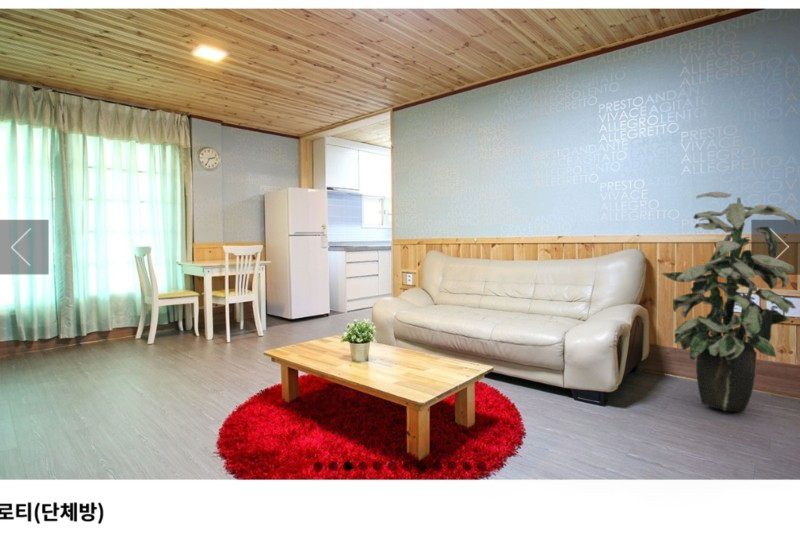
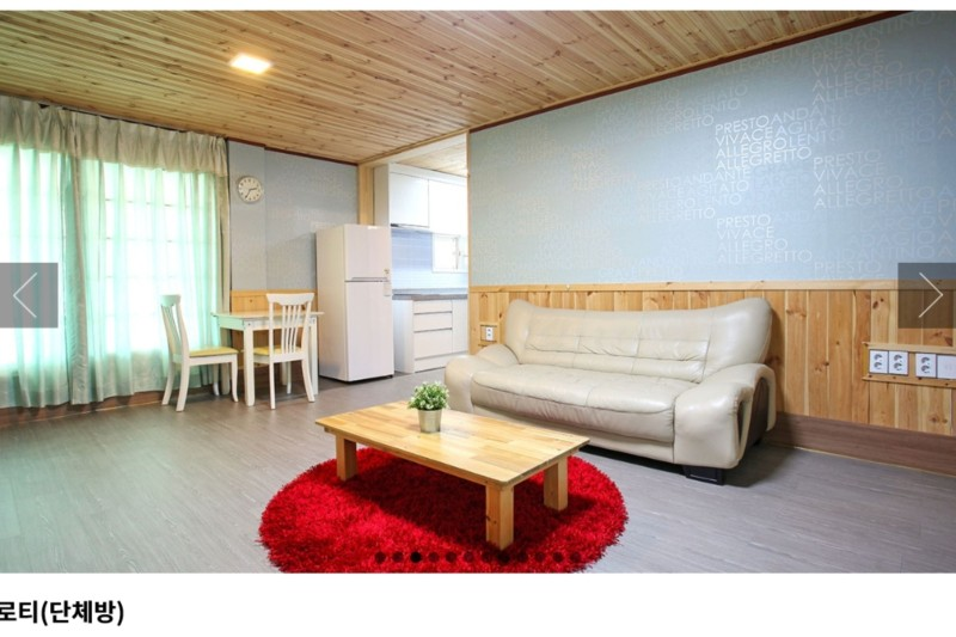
- indoor plant (722, 299)
